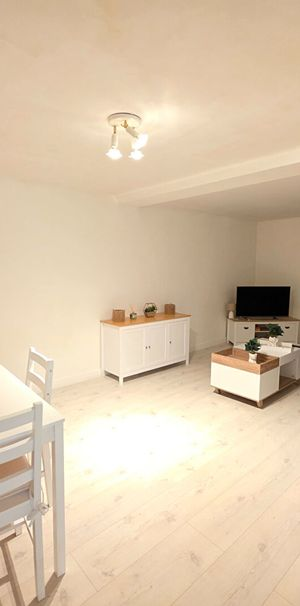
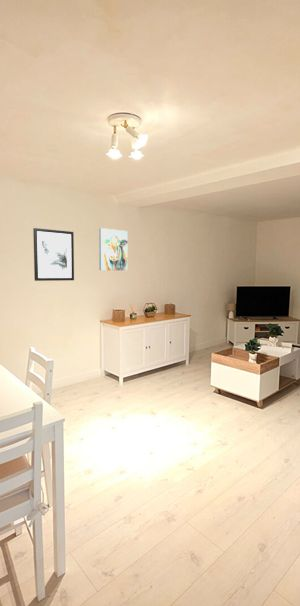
+ wall art (113, 250)
+ wall art (54, 255)
